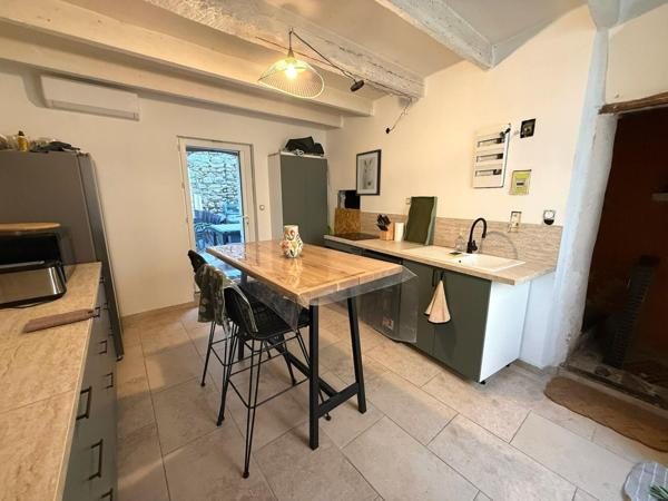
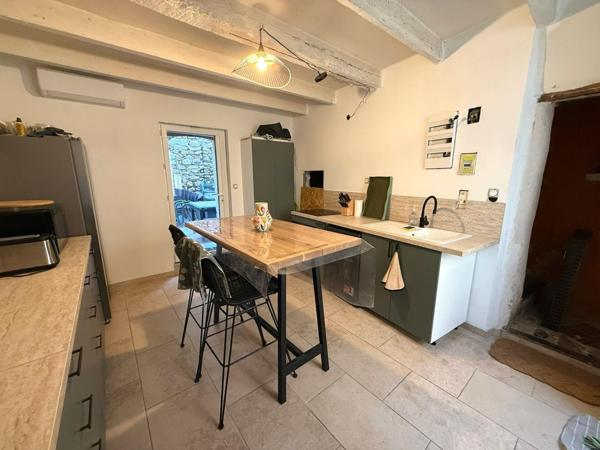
- wall art (367, 174)
- cutting board (63, 318)
